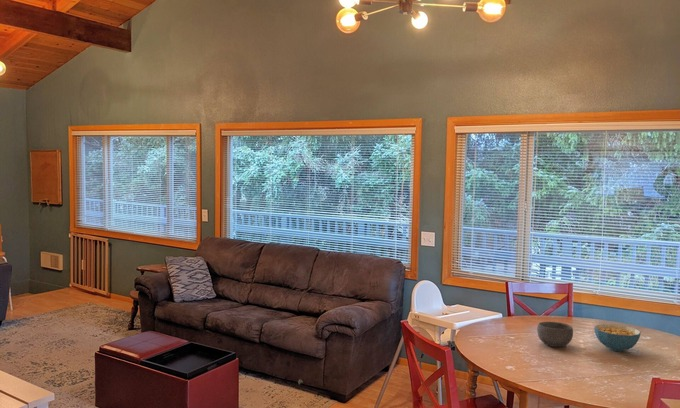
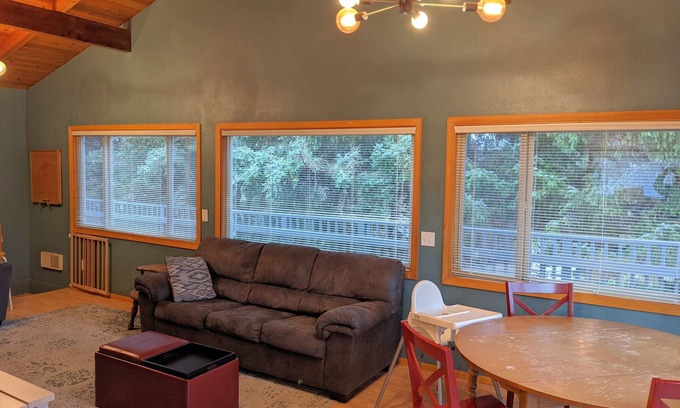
- cereal bowl (616, 339)
- bowl (554, 334)
